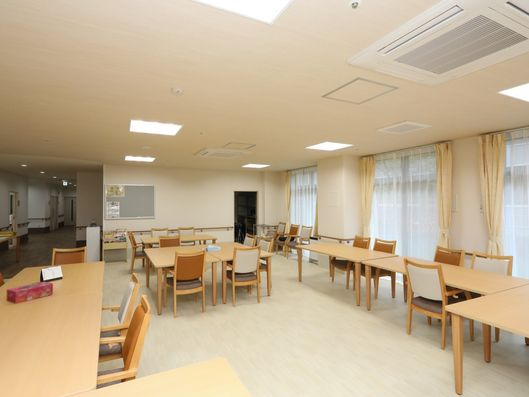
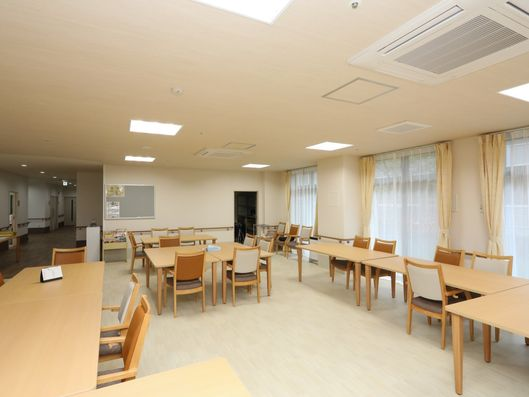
- tissue box (30, 291)
